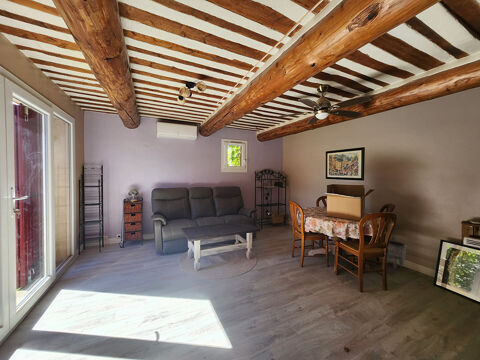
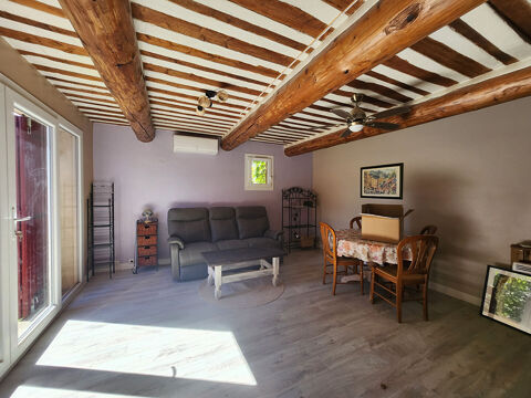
- planter (394, 254)
